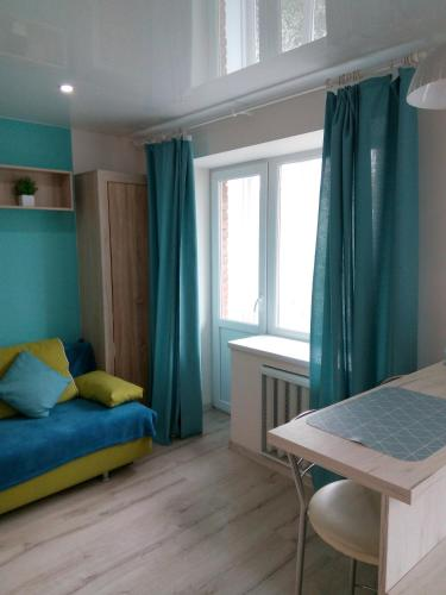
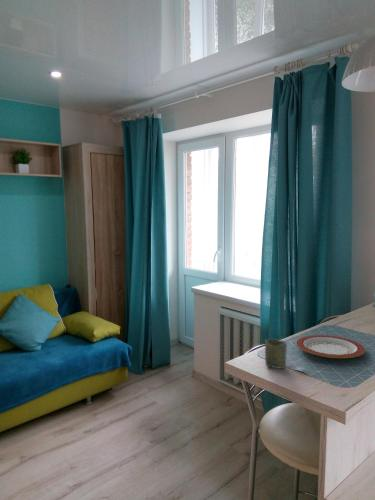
+ cup (275, 353)
+ plate (329, 347)
